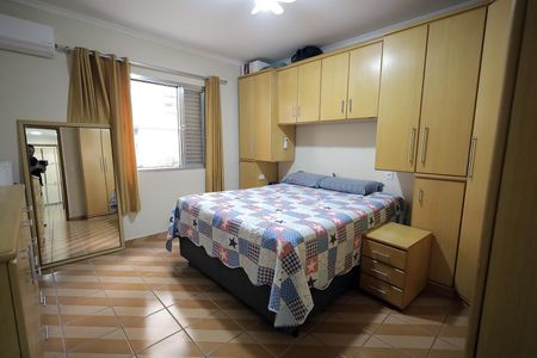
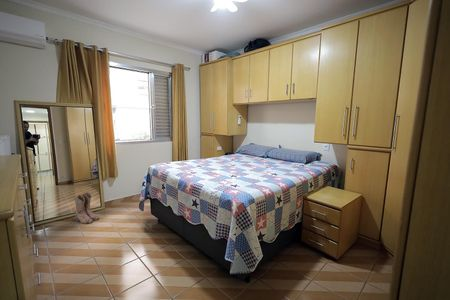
+ boots (86, 206)
